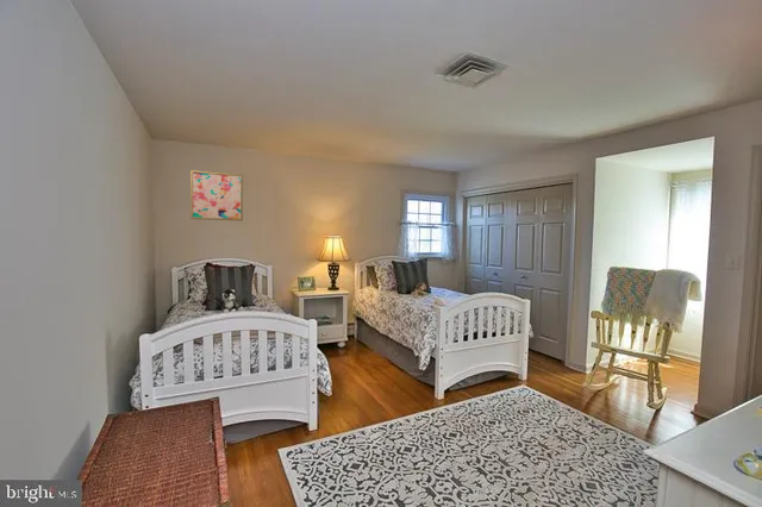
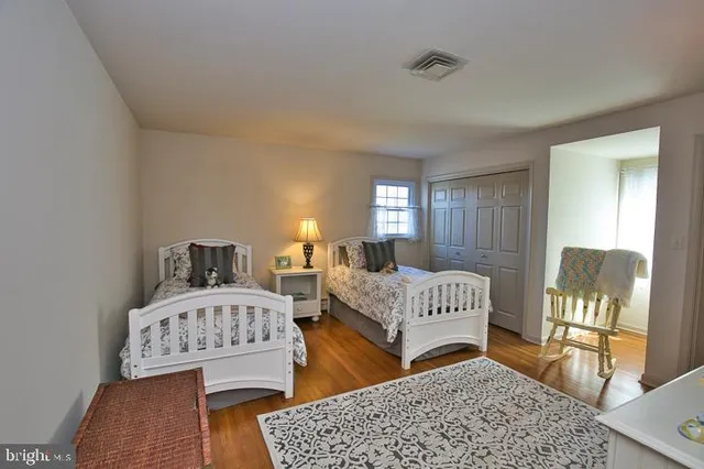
- wall art (217, 196)
